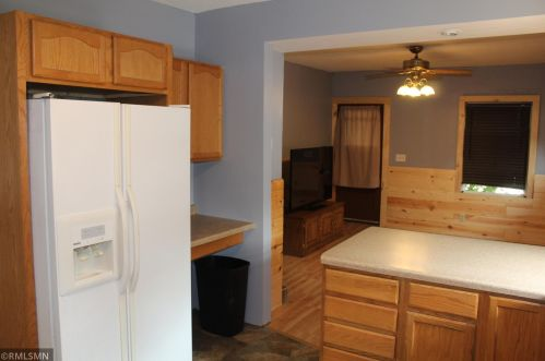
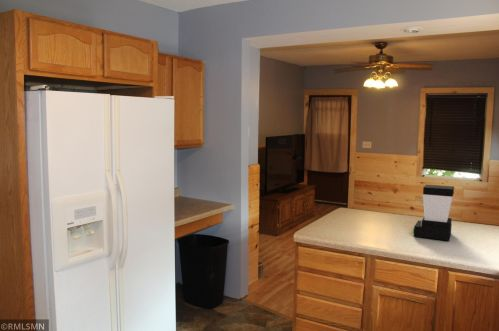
+ coffee maker (433, 210)
